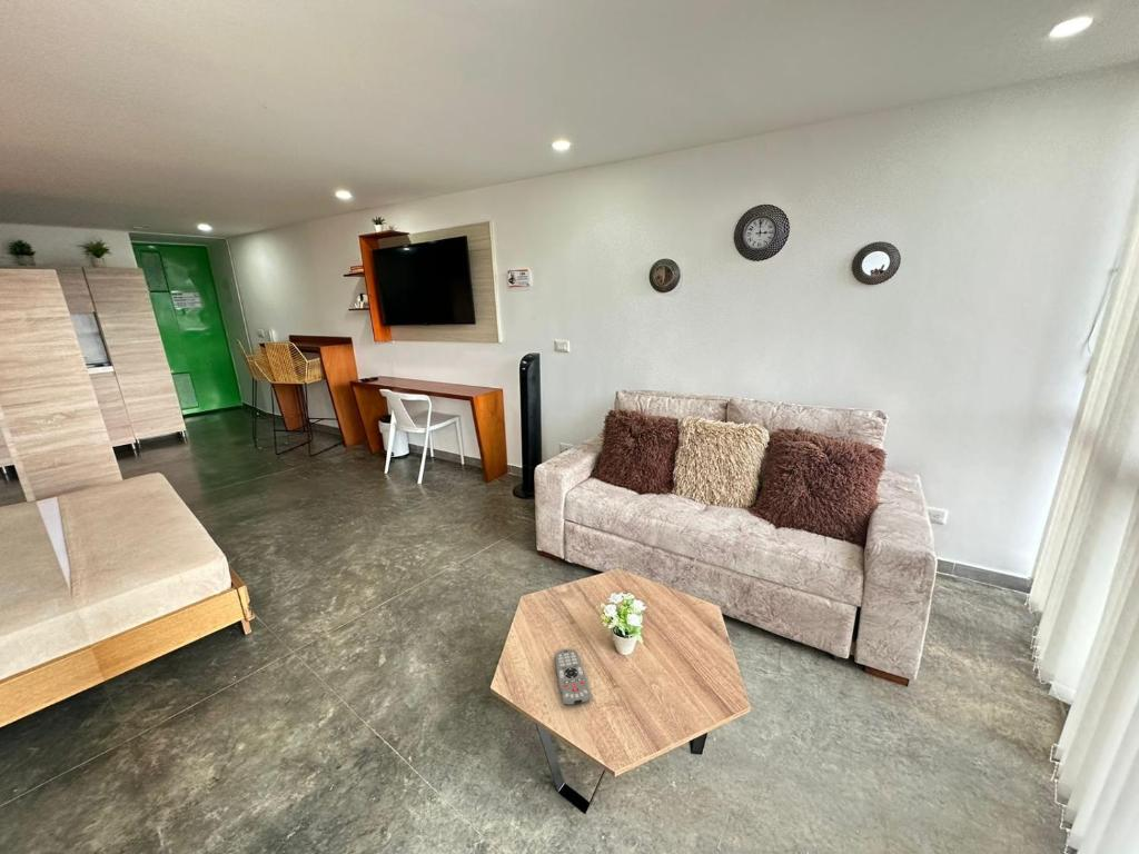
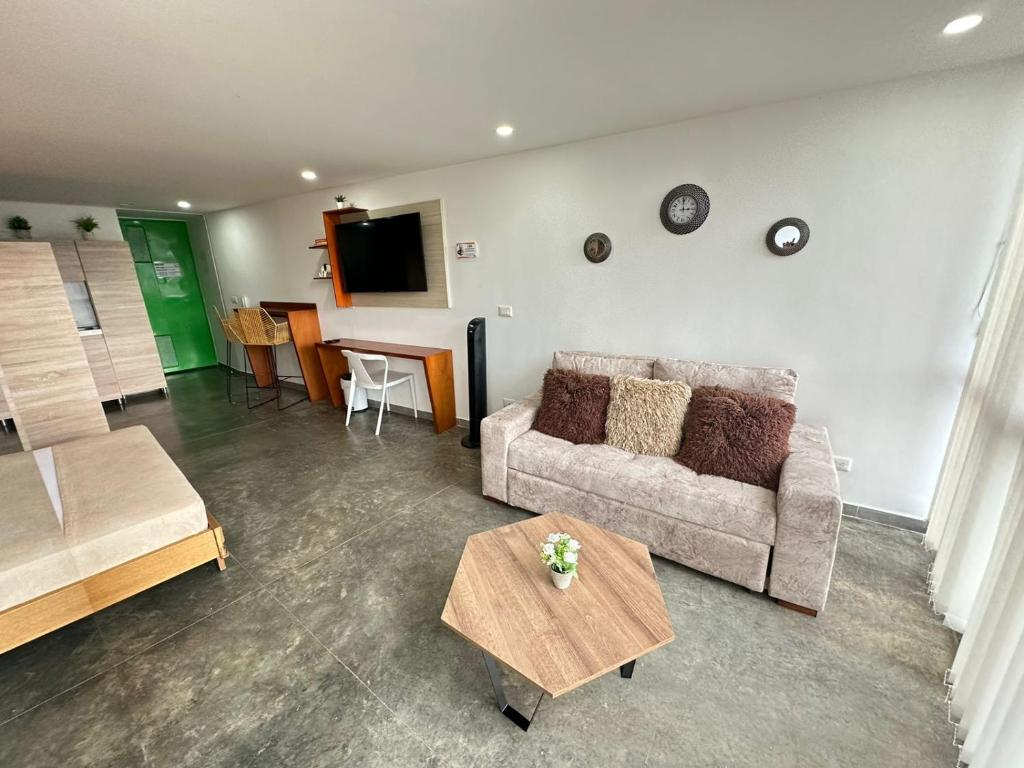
- remote control (571, 675)
